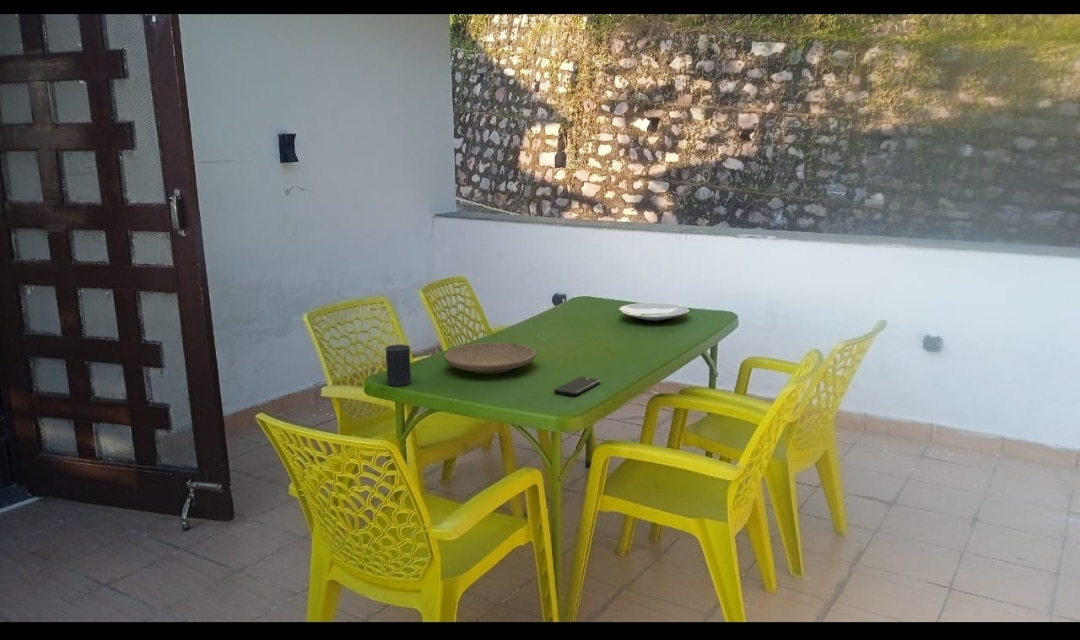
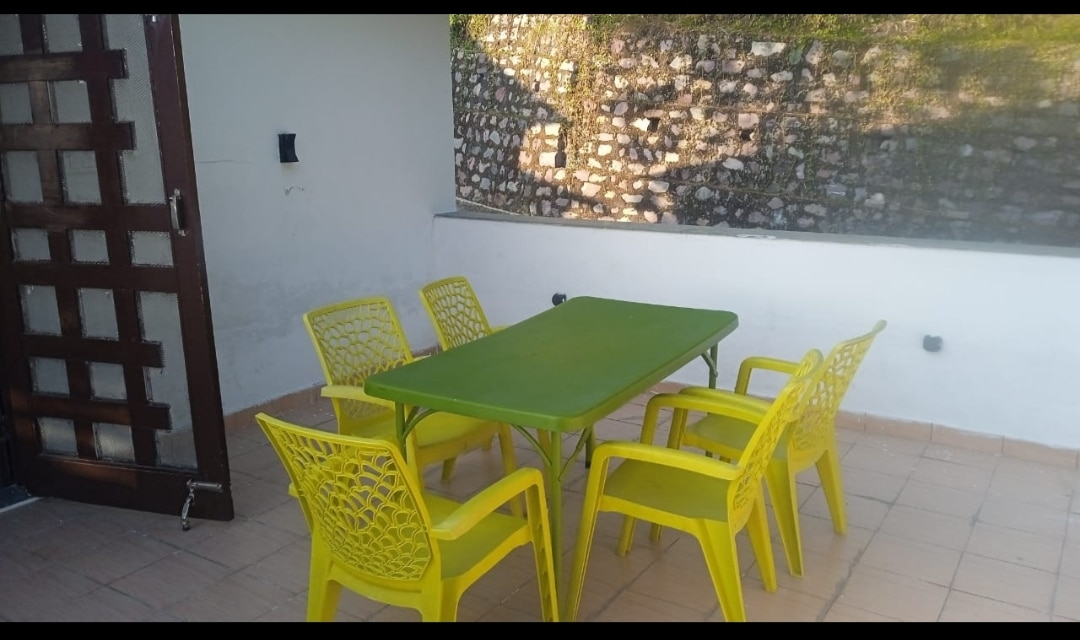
- plate (490, 360)
- cup (398, 364)
- plate (653, 313)
- smartphone (577, 386)
